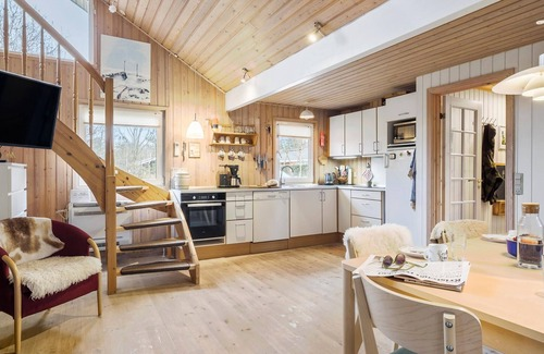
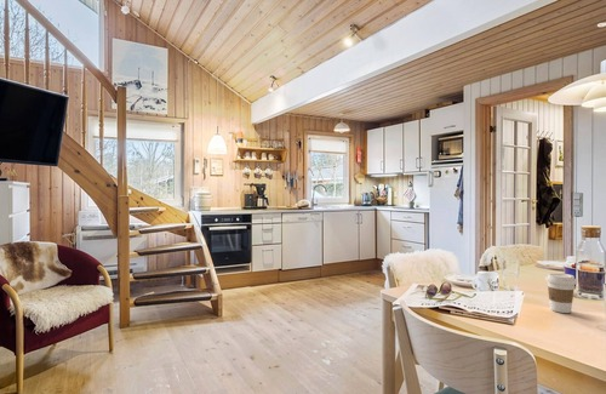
+ coffee cup (560, 292)
